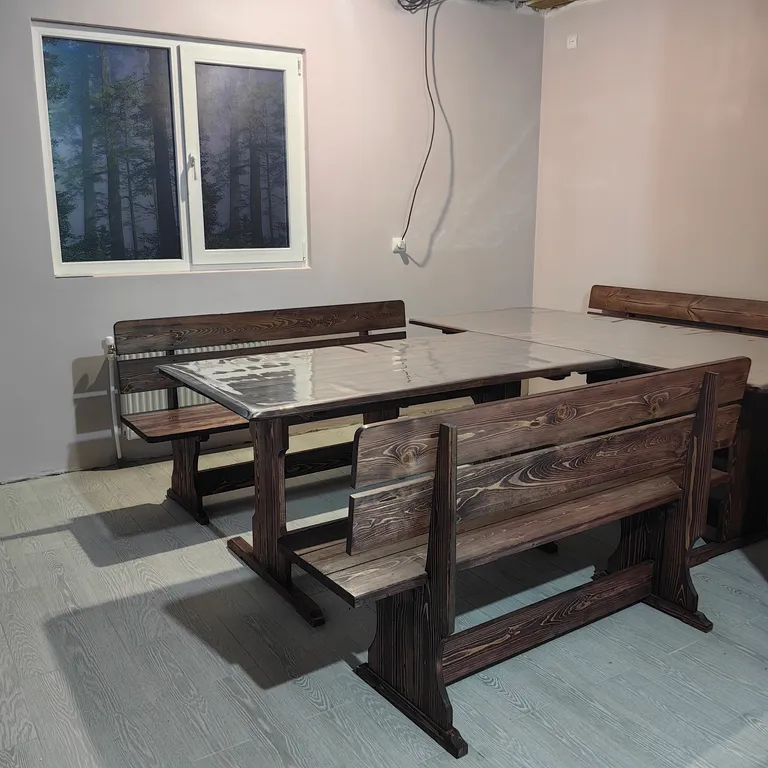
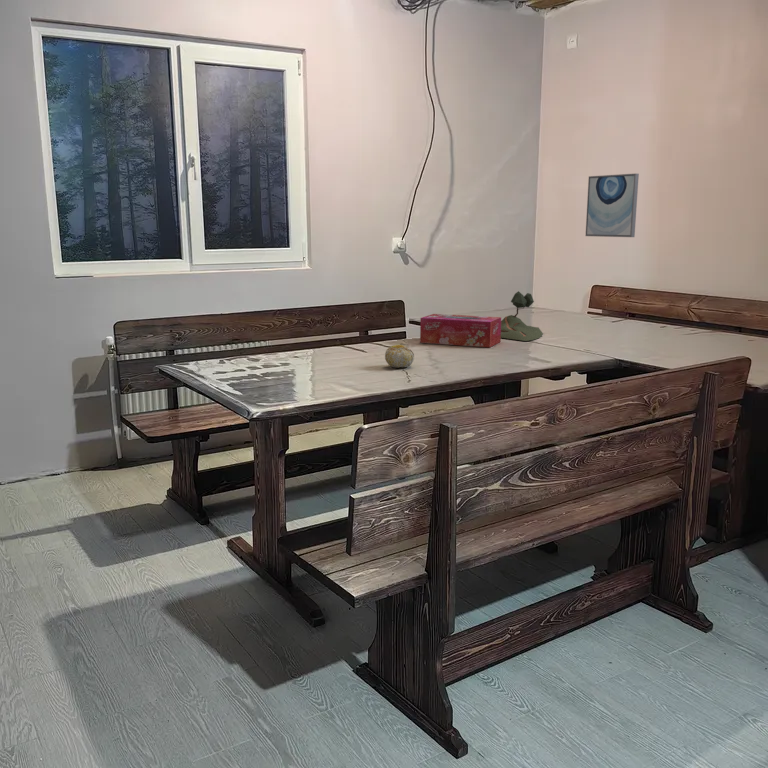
+ plant (516, 314)
+ wall art (610, 206)
+ fruit (399, 356)
+ tissue box (460, 329)
